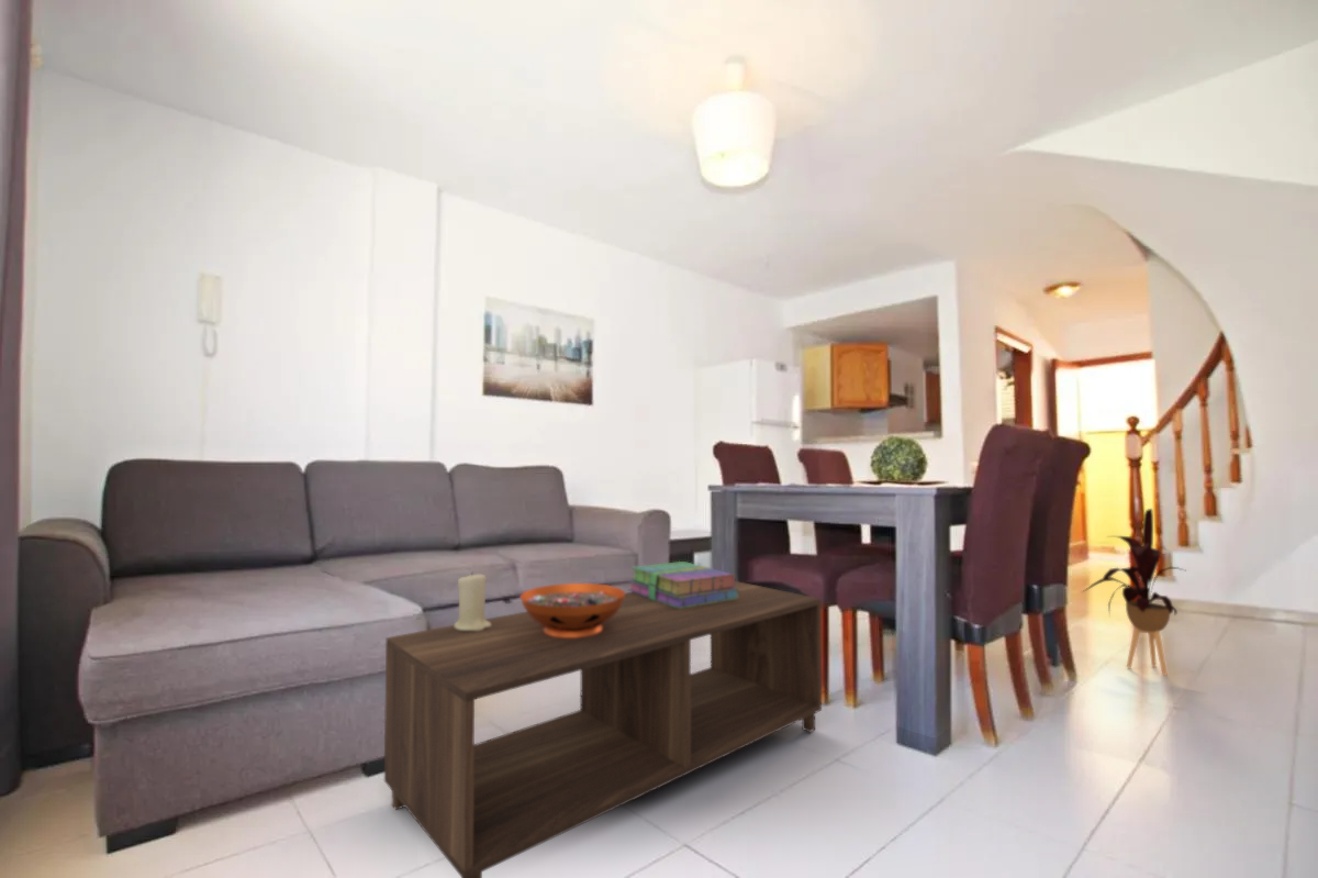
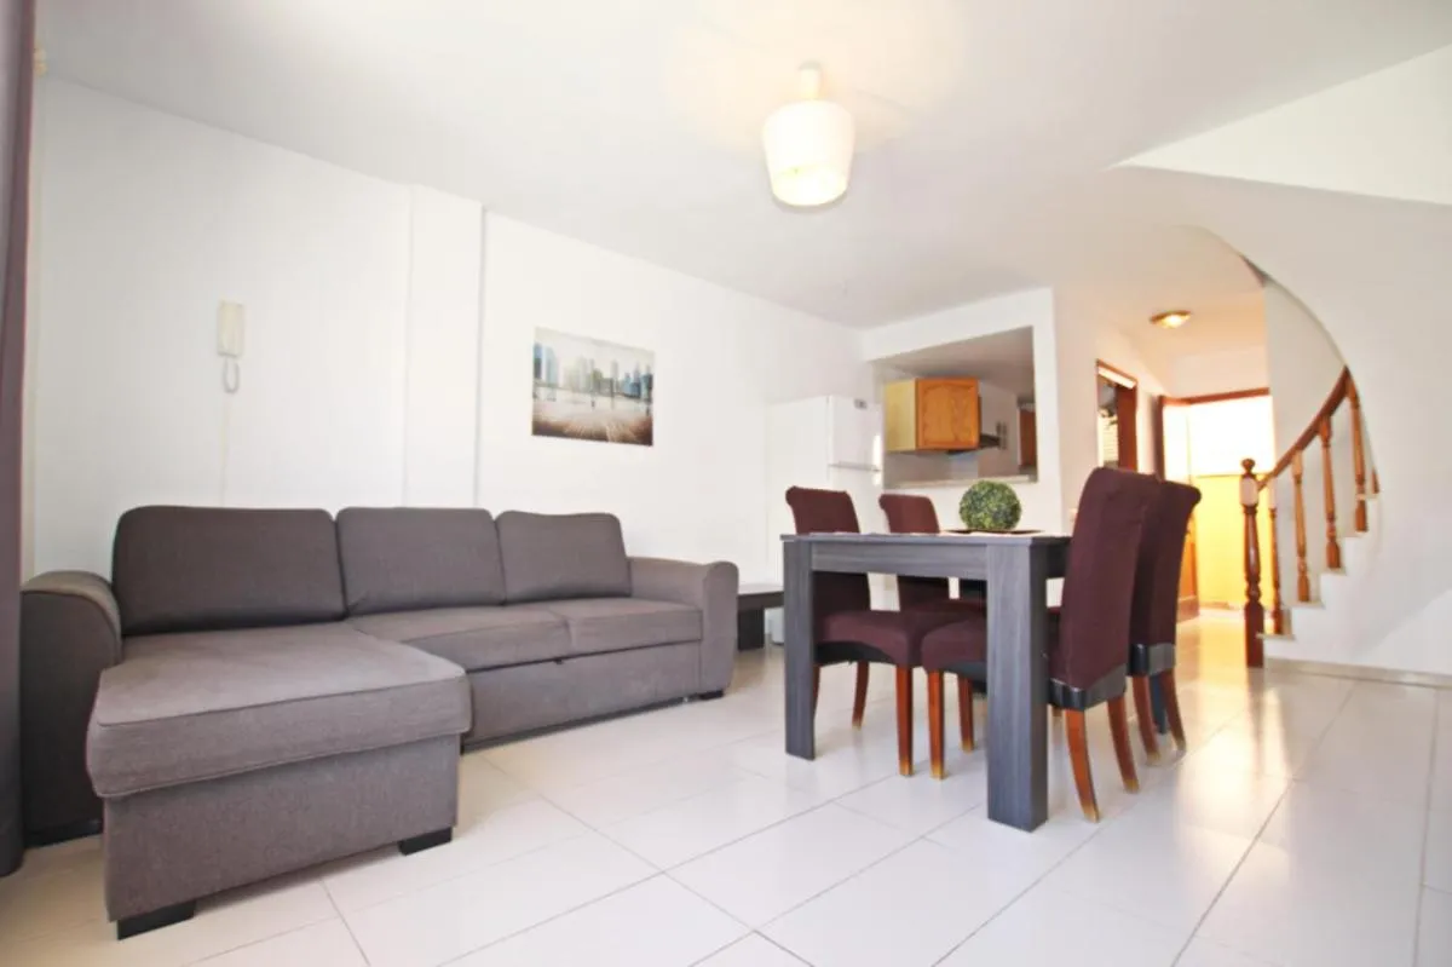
- decorative bowl (572, 610)
- books (682, 581)
- house plant (1136, 587)
- coffee table (629, 689)
- candle (472, 598)
